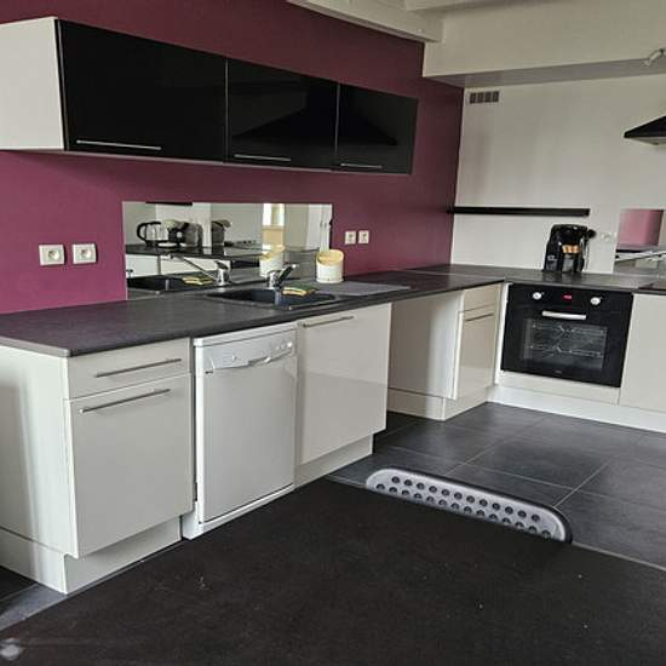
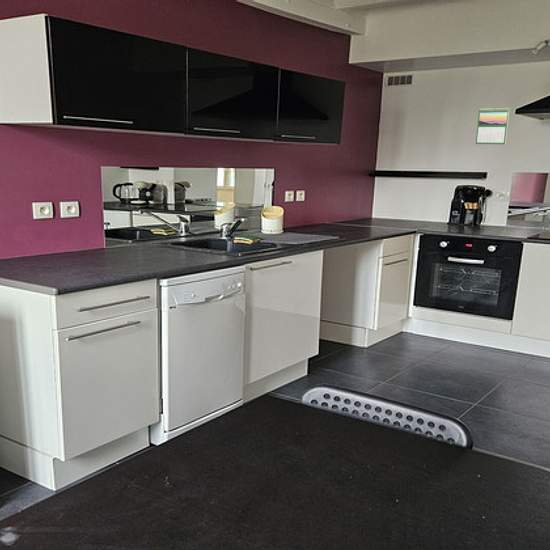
+ calendar (492, 126)
